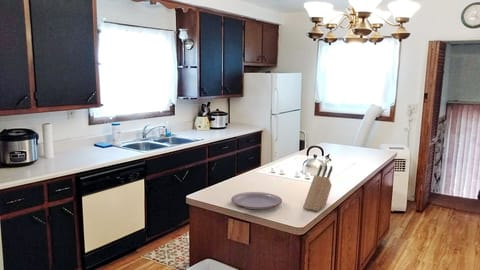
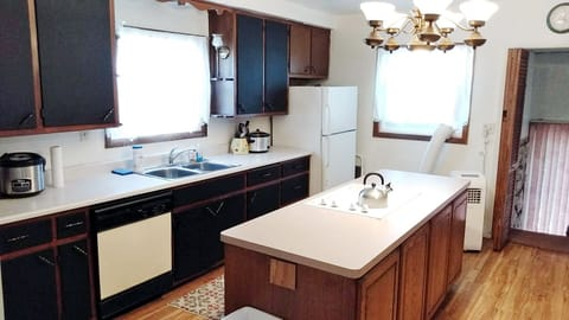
- plate (256, 201)
- knife block (319, 186)
